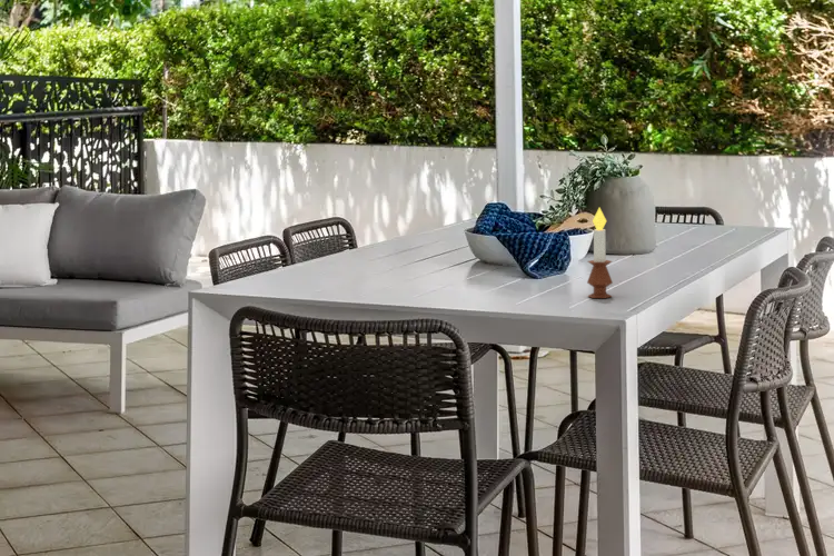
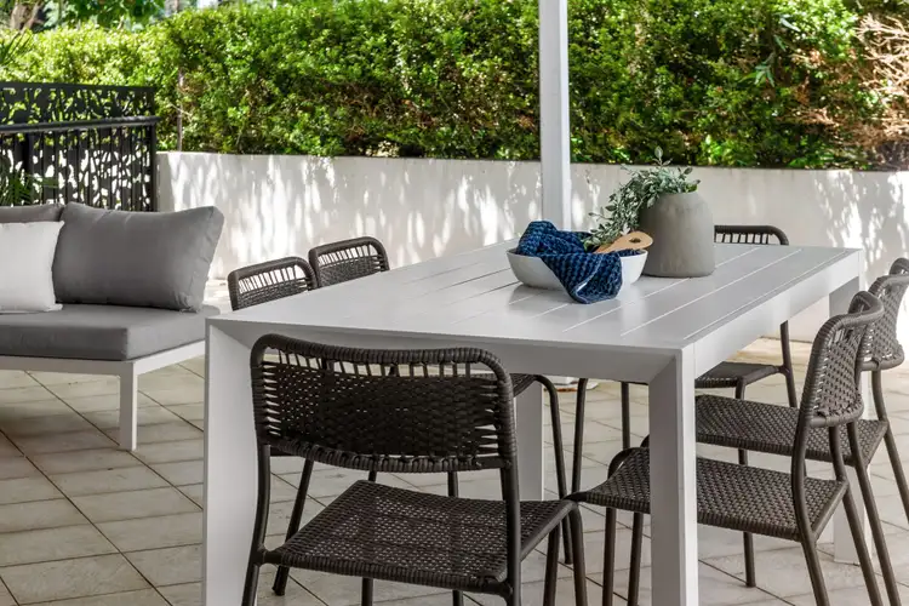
- candle (599, 251)
